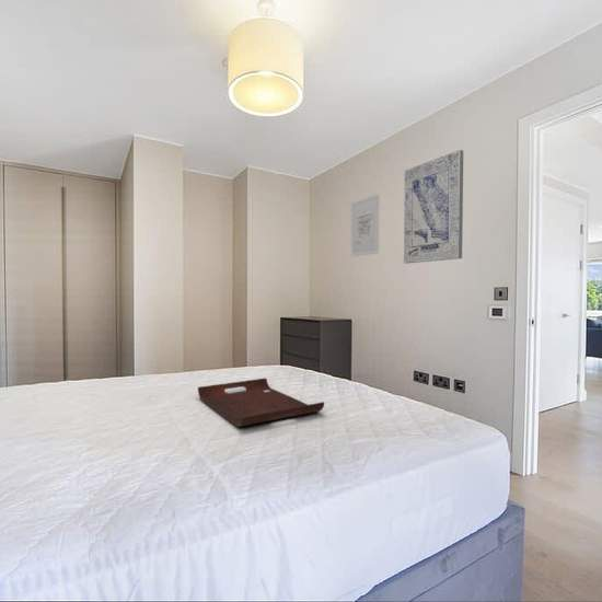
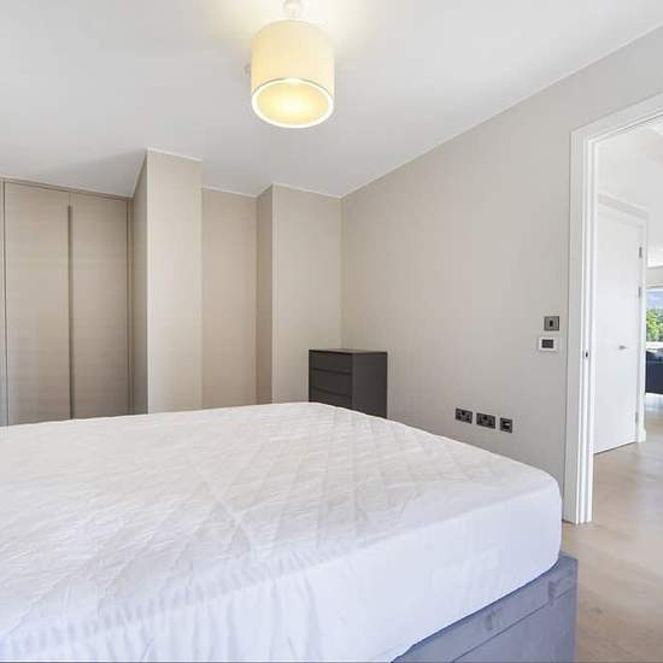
- wall art (431, 211)
- wall art (363, 227)
- serving tray (256, 400)
